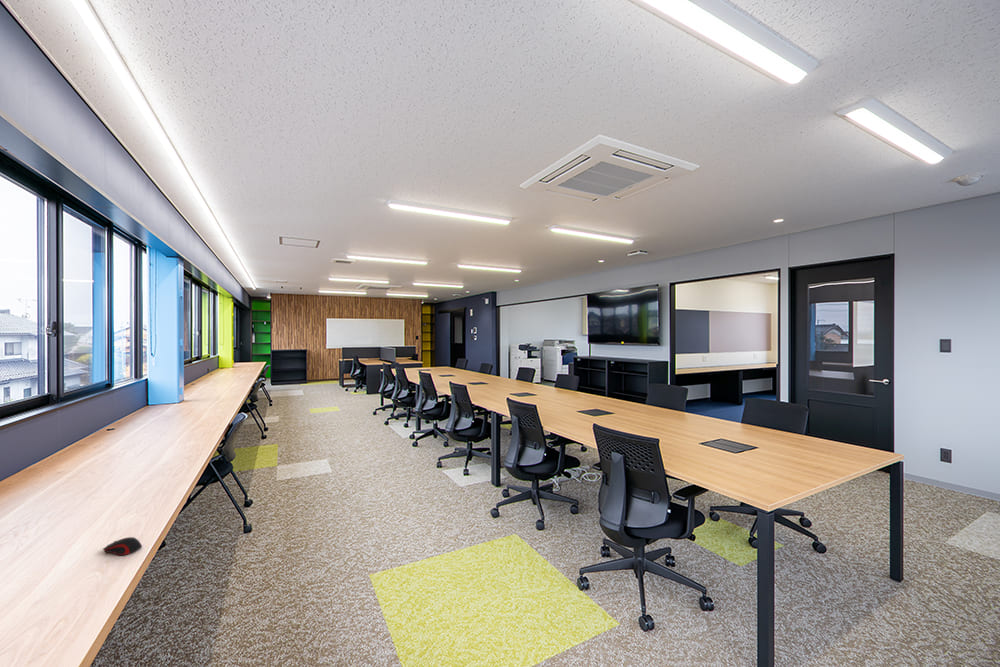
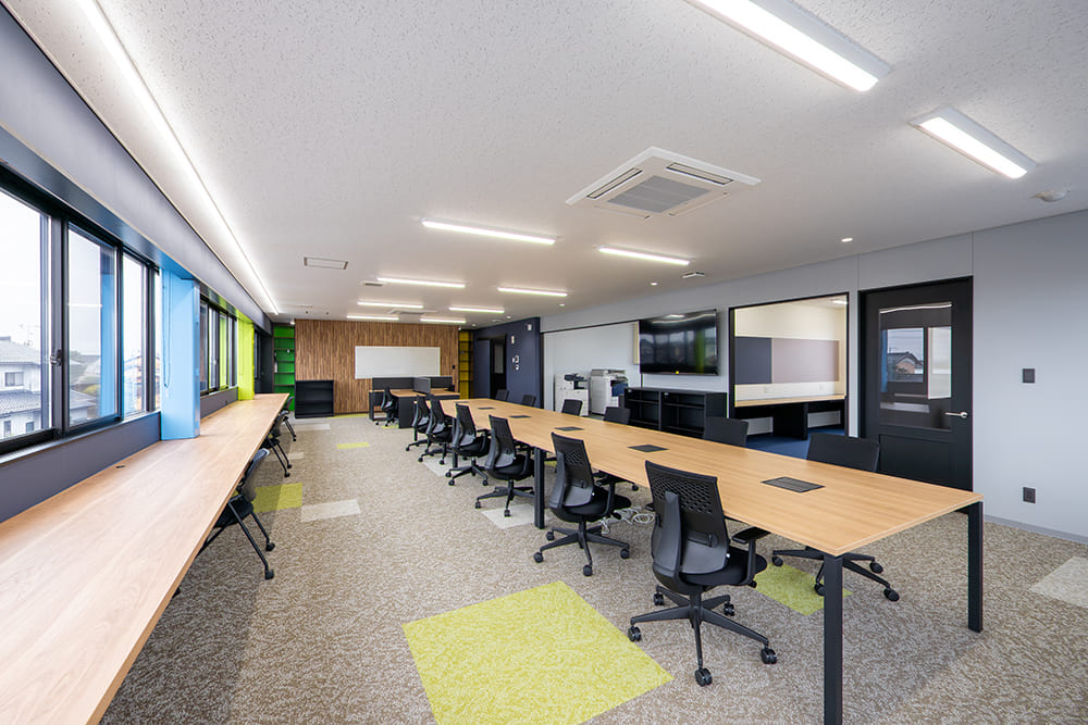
- computer mouse (123, 543)
